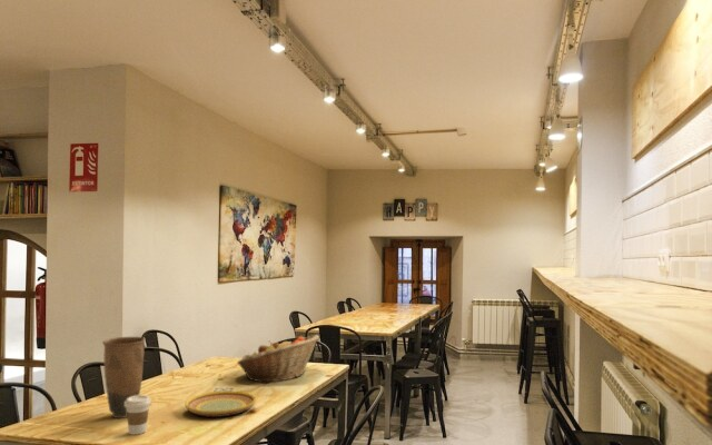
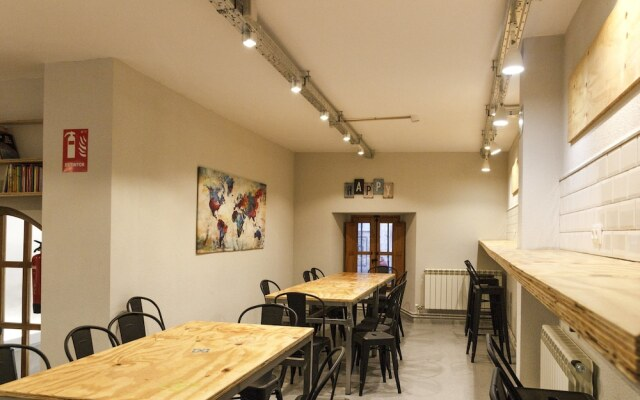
- fruit basket (279, 355)
- plate (220, 404)
- coffee cup (137, 414)
- vase (123, 377)
